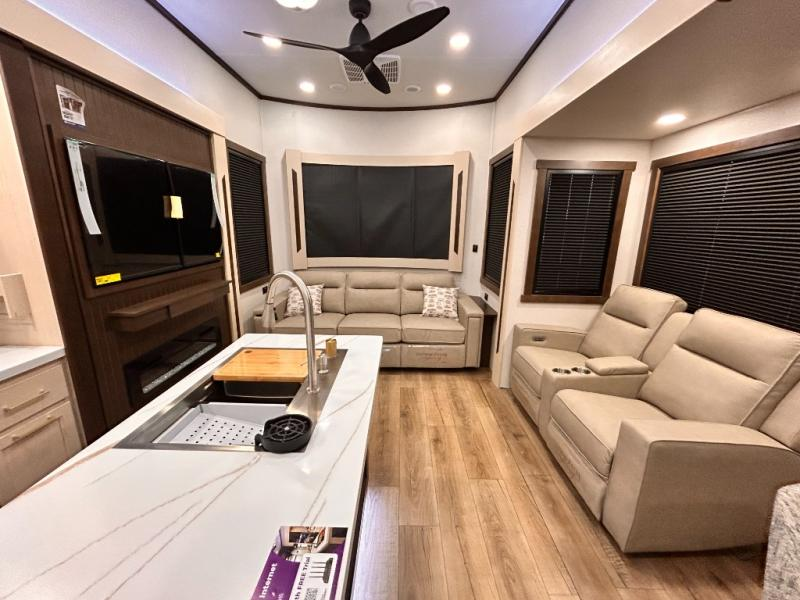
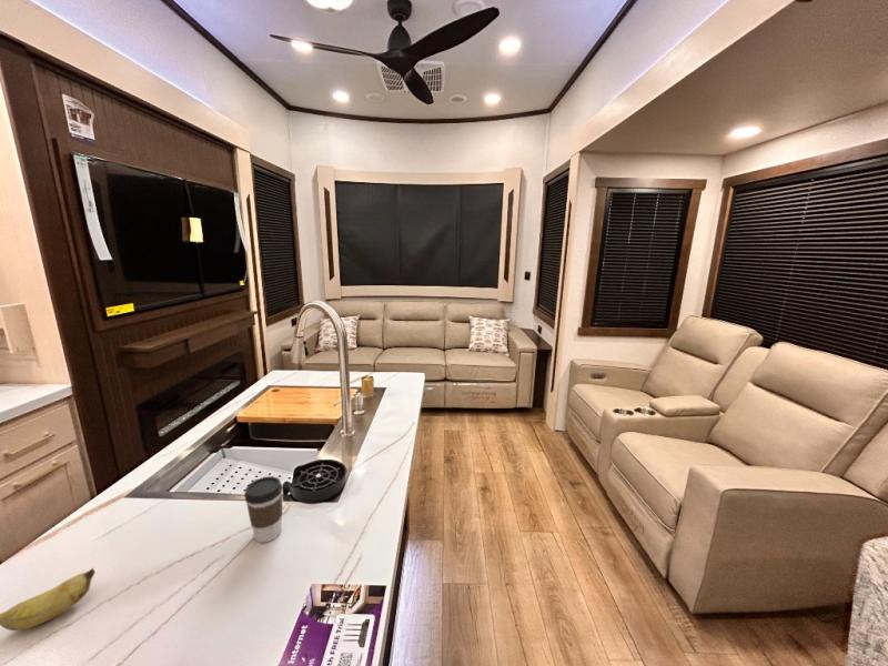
+ banana (47, 604)
+ coffee cup (265, 509)
